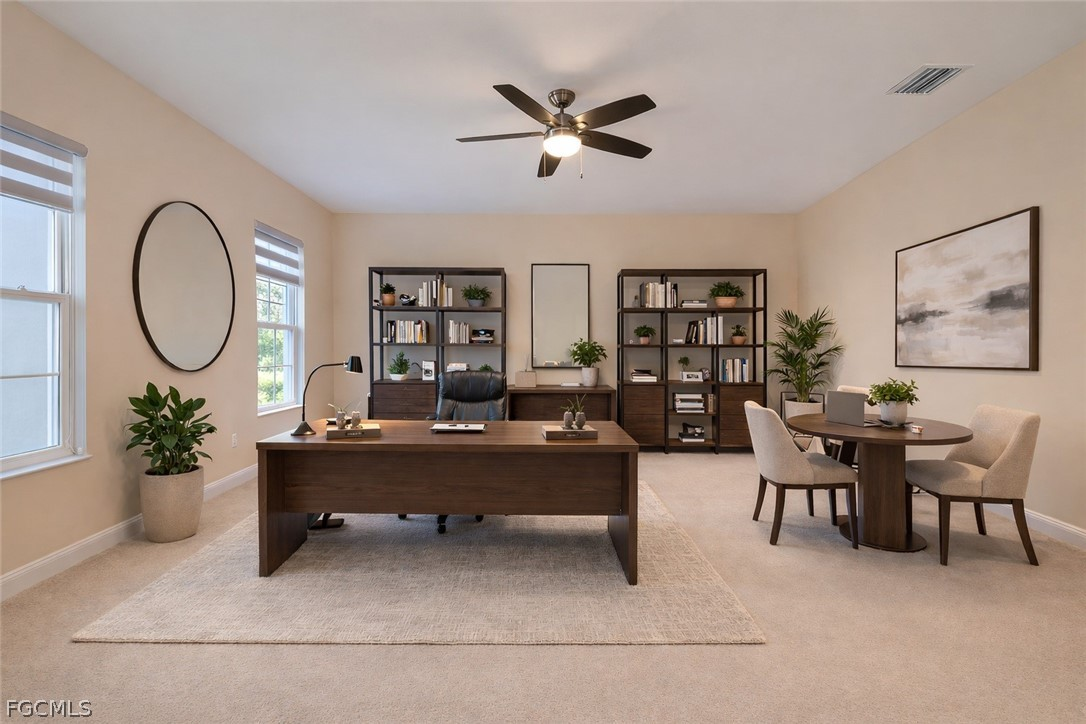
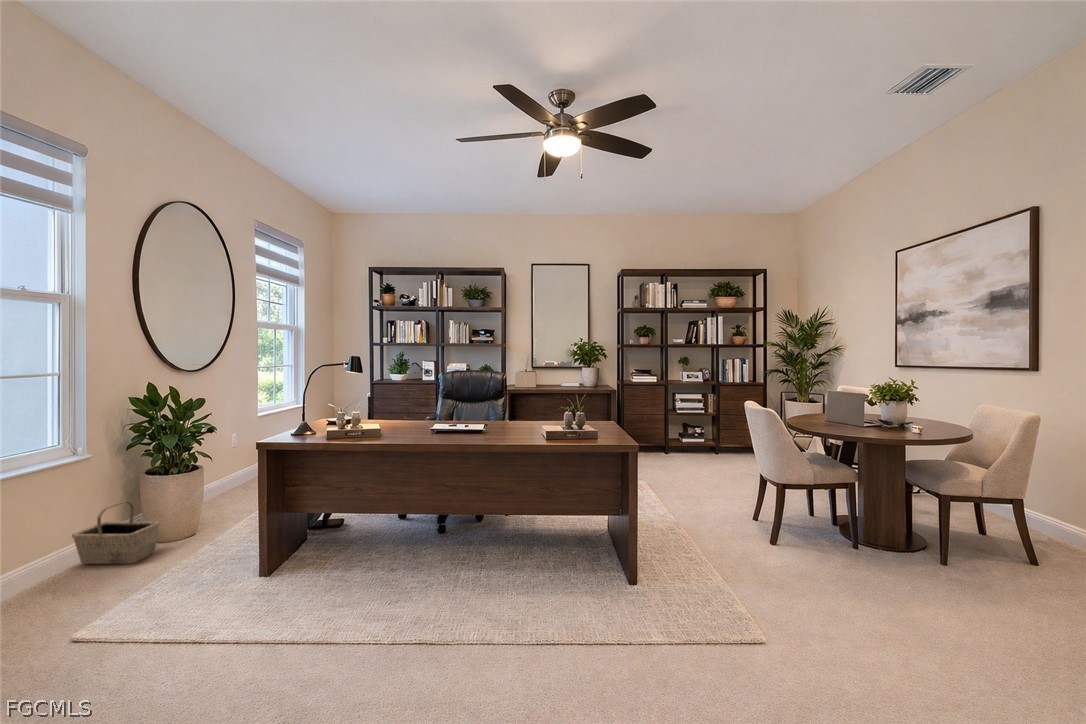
+ basket (117, 531)
